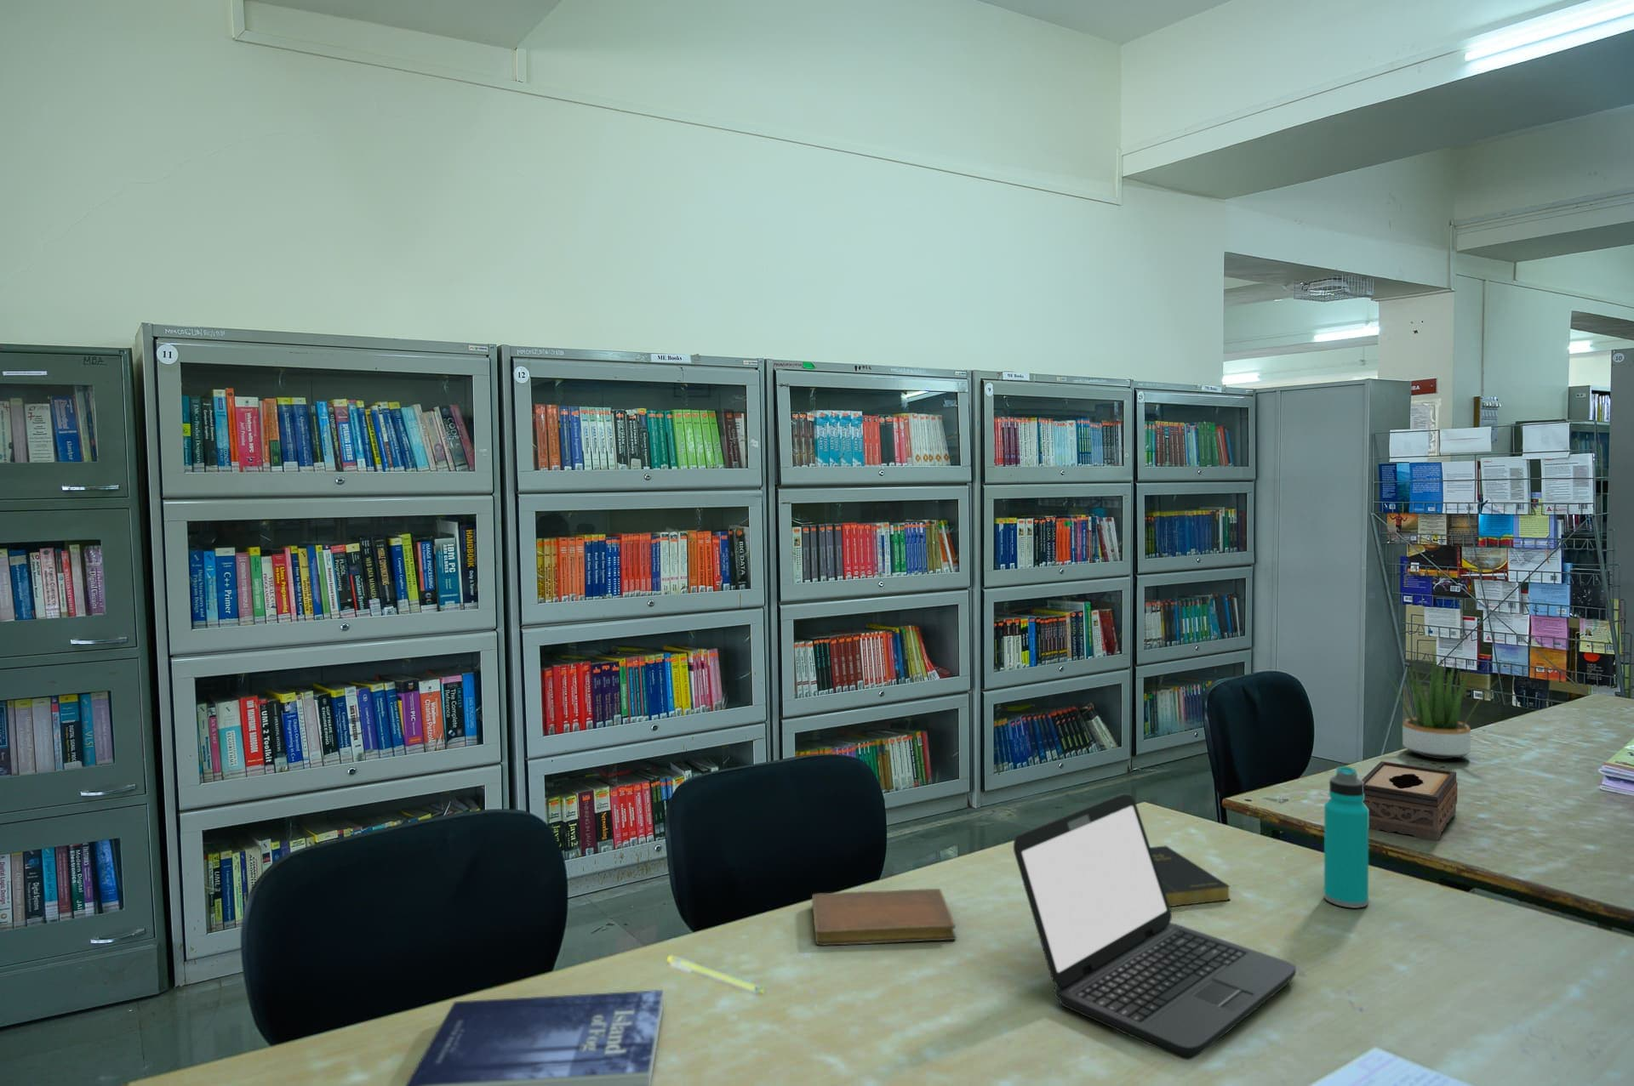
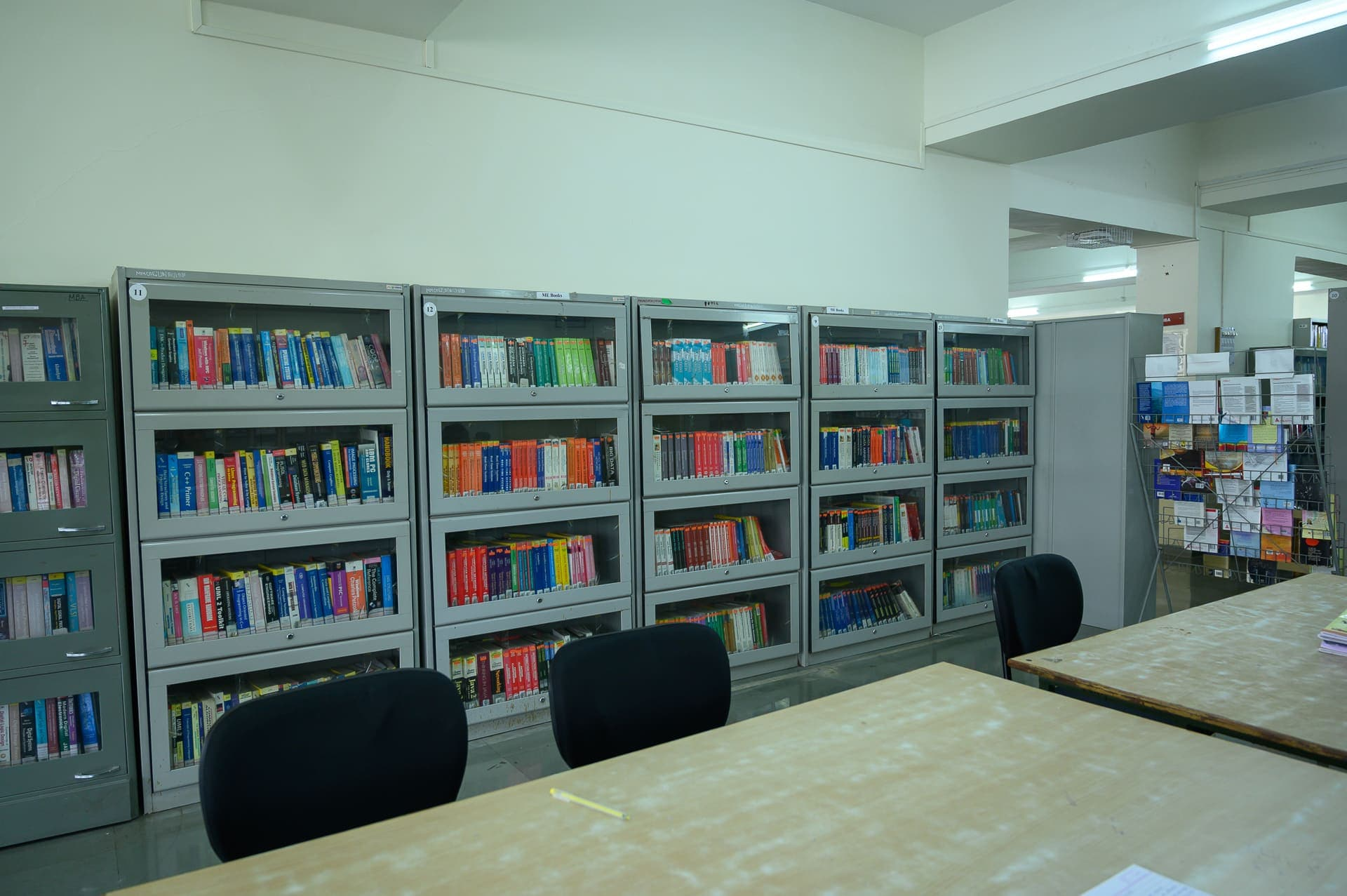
- book (546, 1042)
- laptop (1156, 908)
- book (1162, 876)
- potted plant (1436, 705)
- notebook (881, 914)
- tissue box (1407, 799)
- water bottle (1345, 835)
